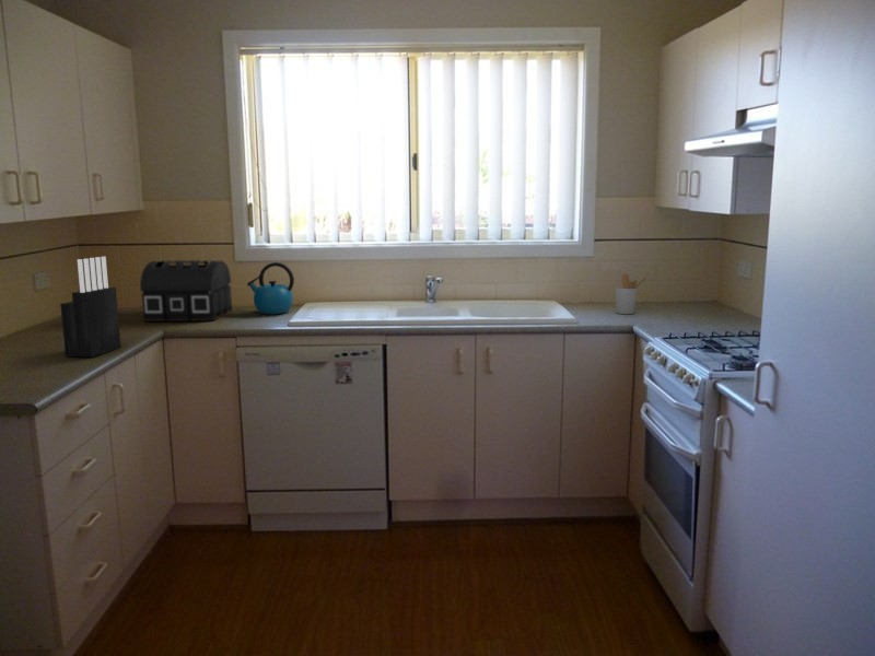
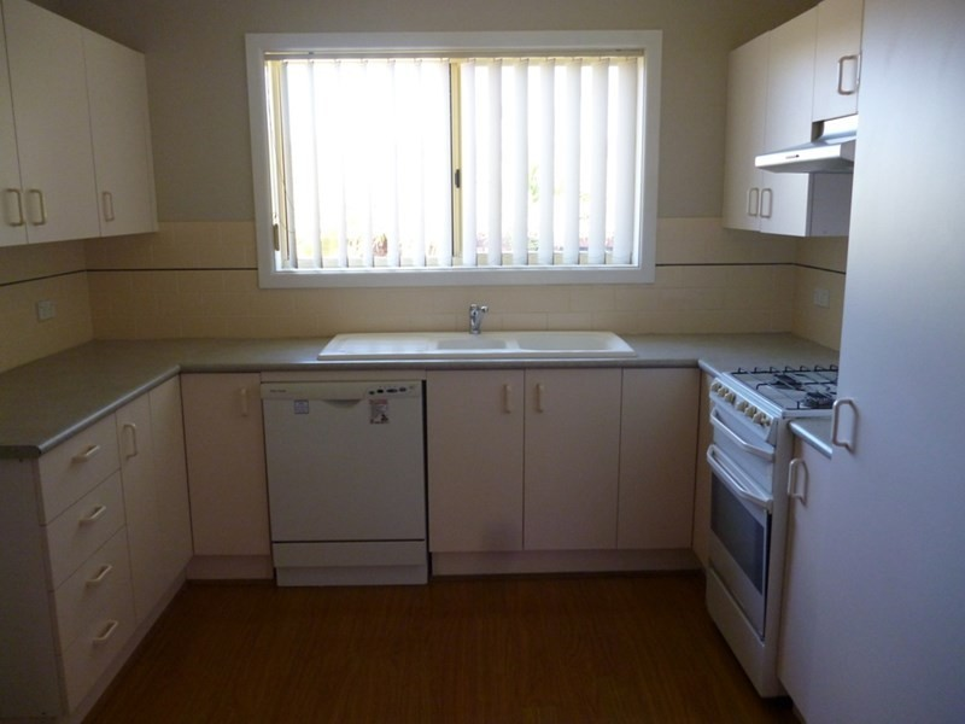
- utensil holder (631, 293)
- knife block (86, 305)
- treasure chest (187, 288)
- kettle (270, 288)
